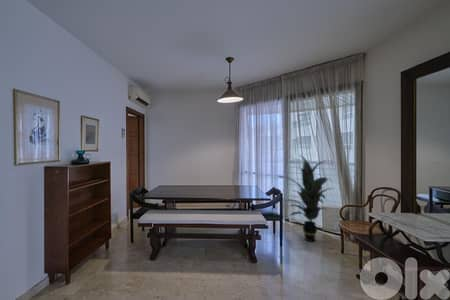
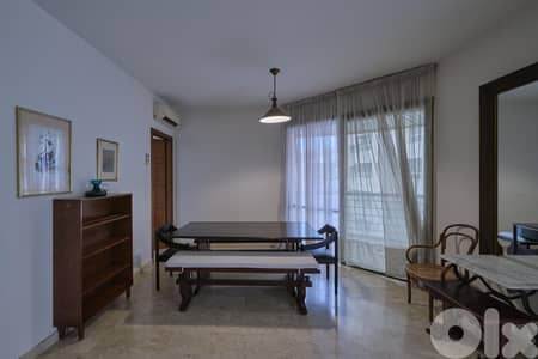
- indoor plant (307, 196)
